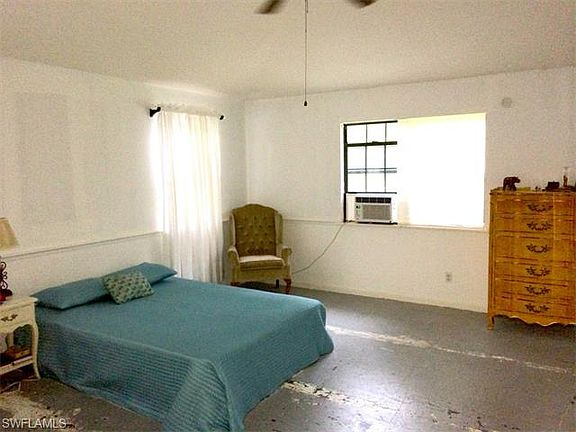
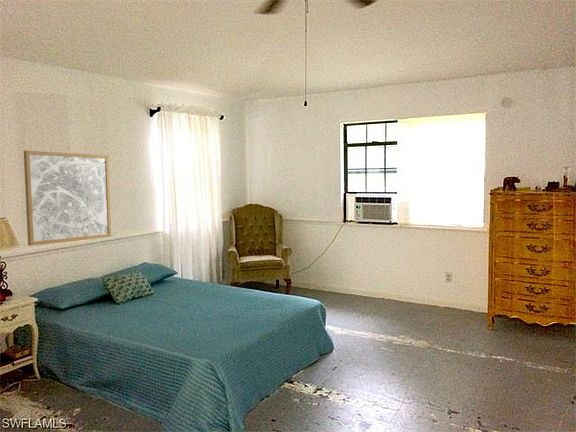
+ wall art (71, 197)
